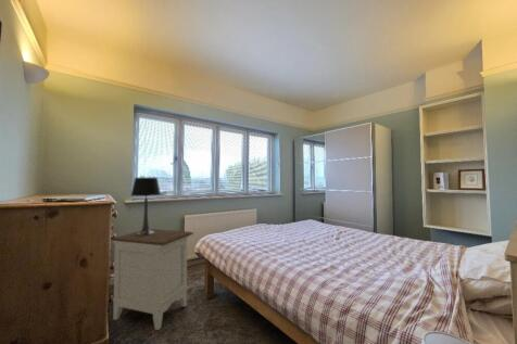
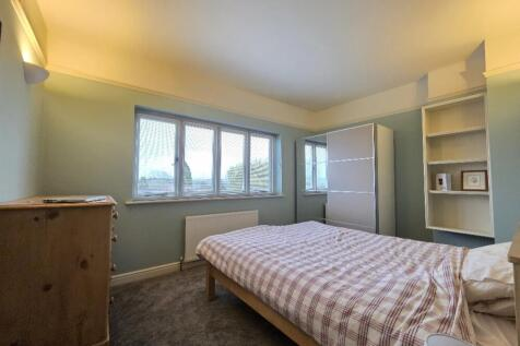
- table lamp (146, 205)
- nightstand (153, 272)
